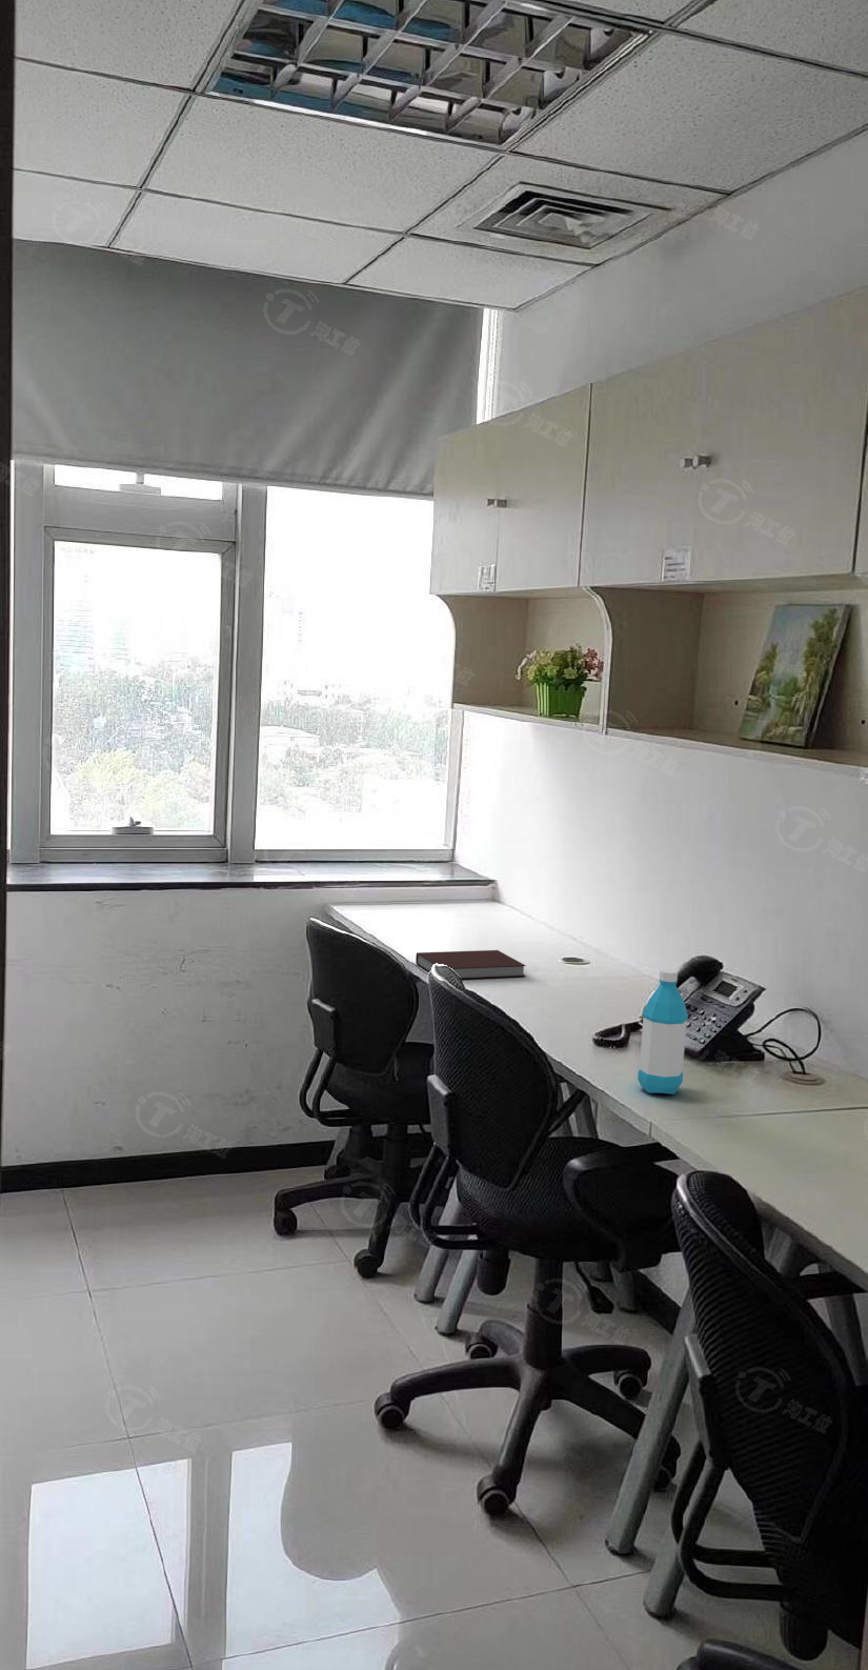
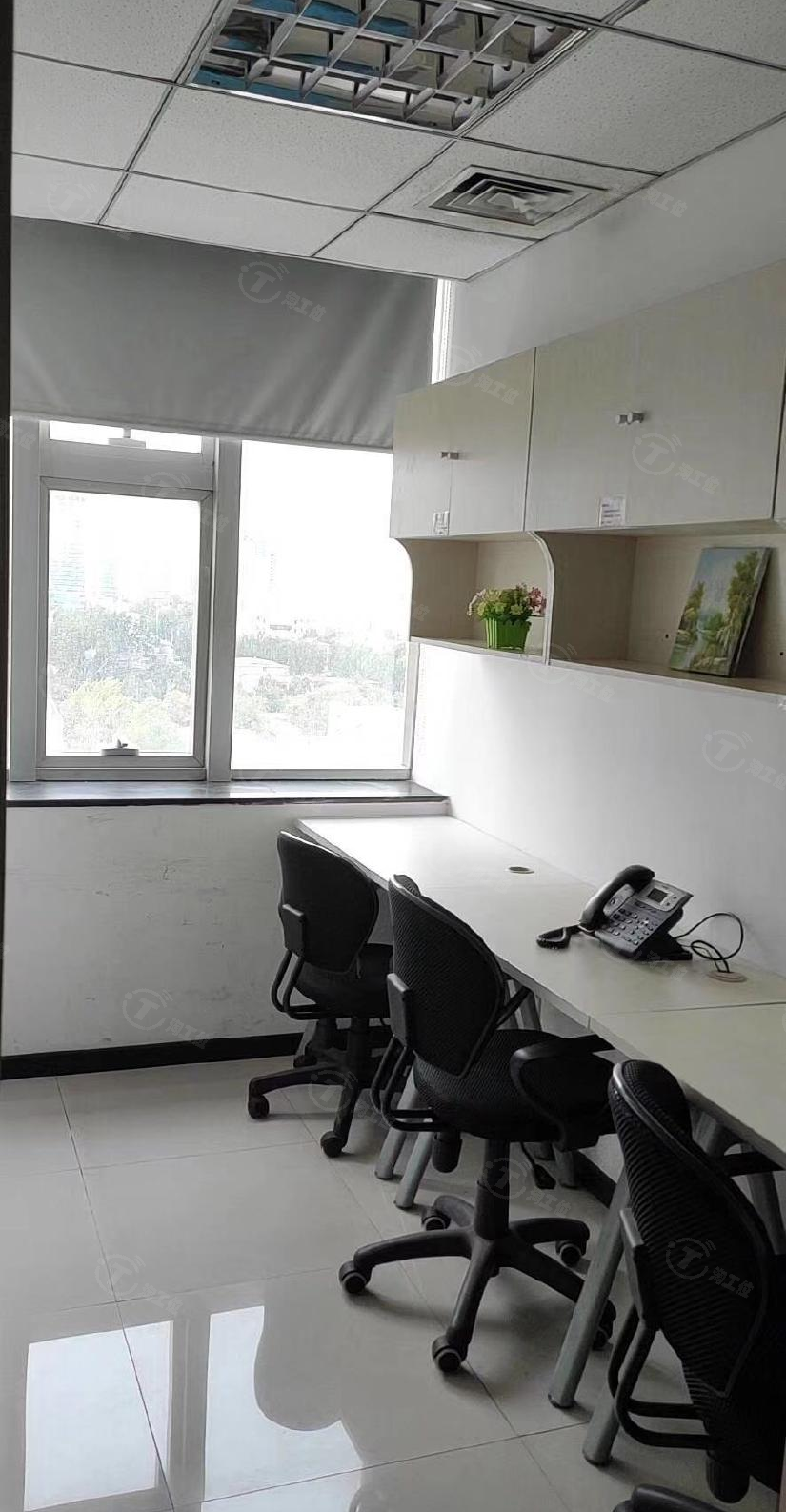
- water bottle (664, 1030)
- notebook (469, 964)
